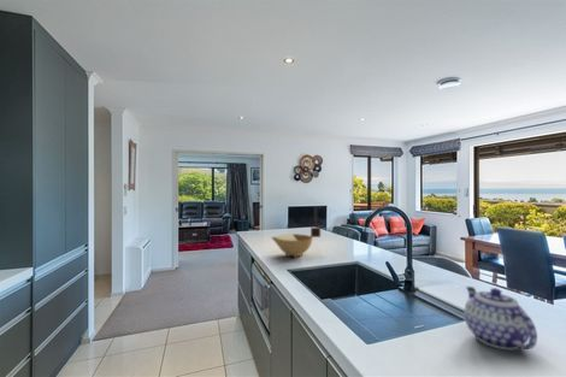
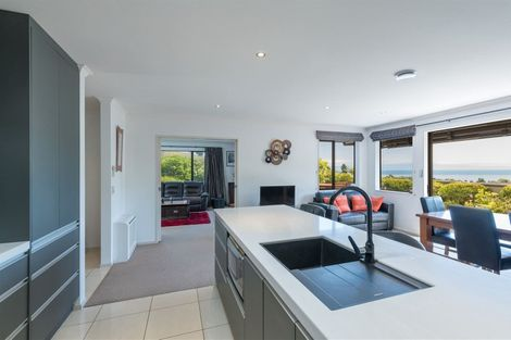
- teapot (495, 313)
- bowl (295, 241)
